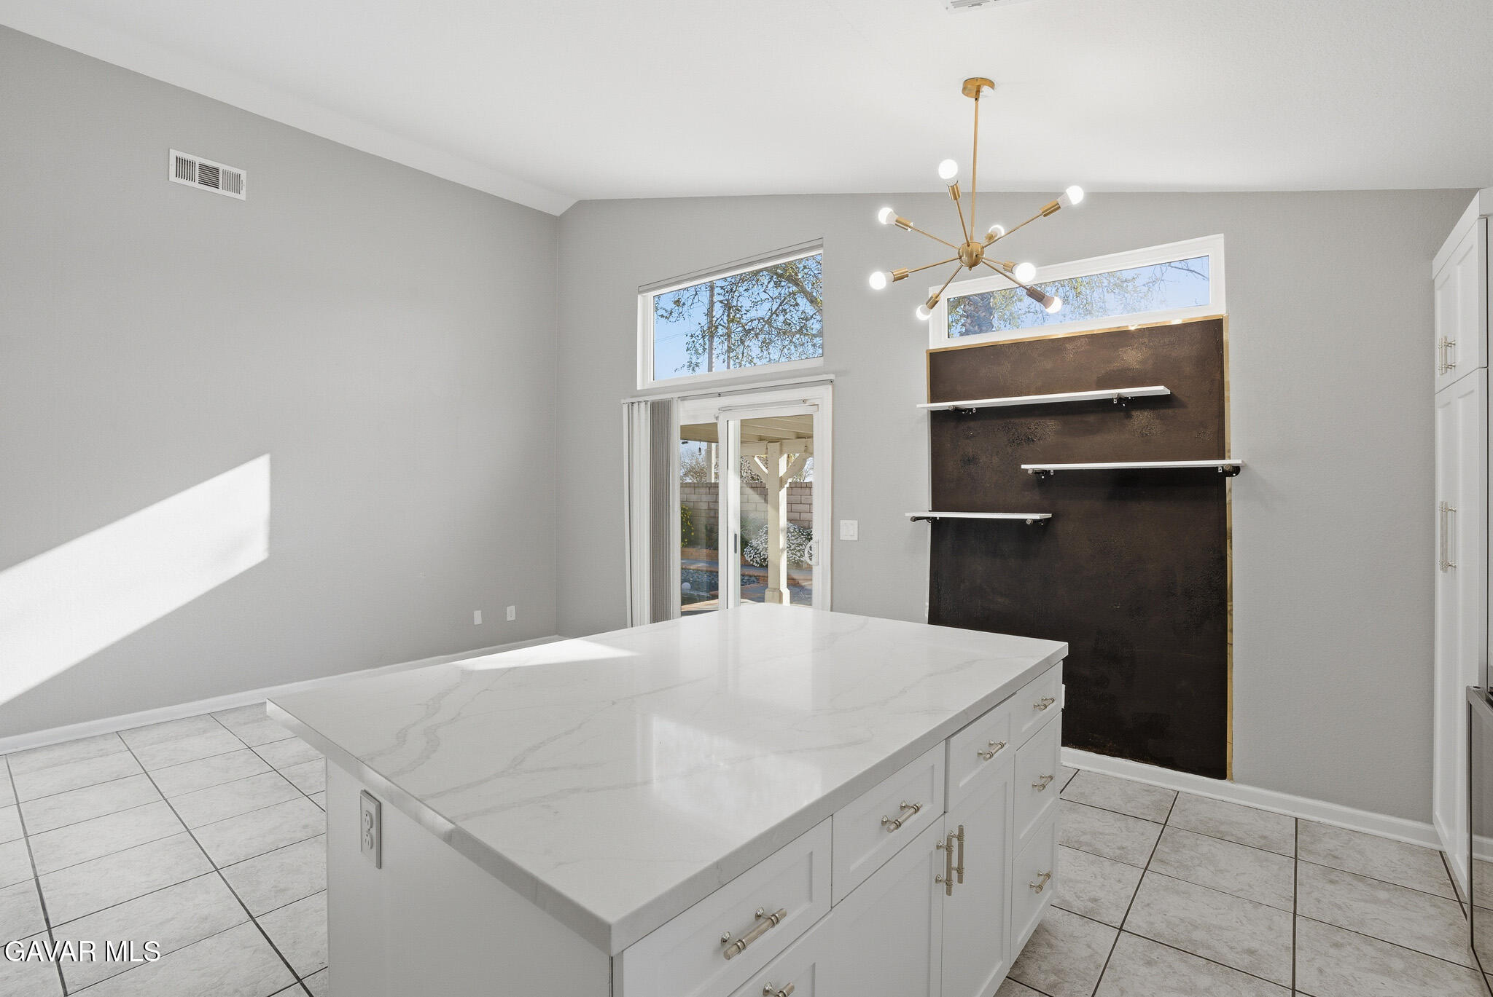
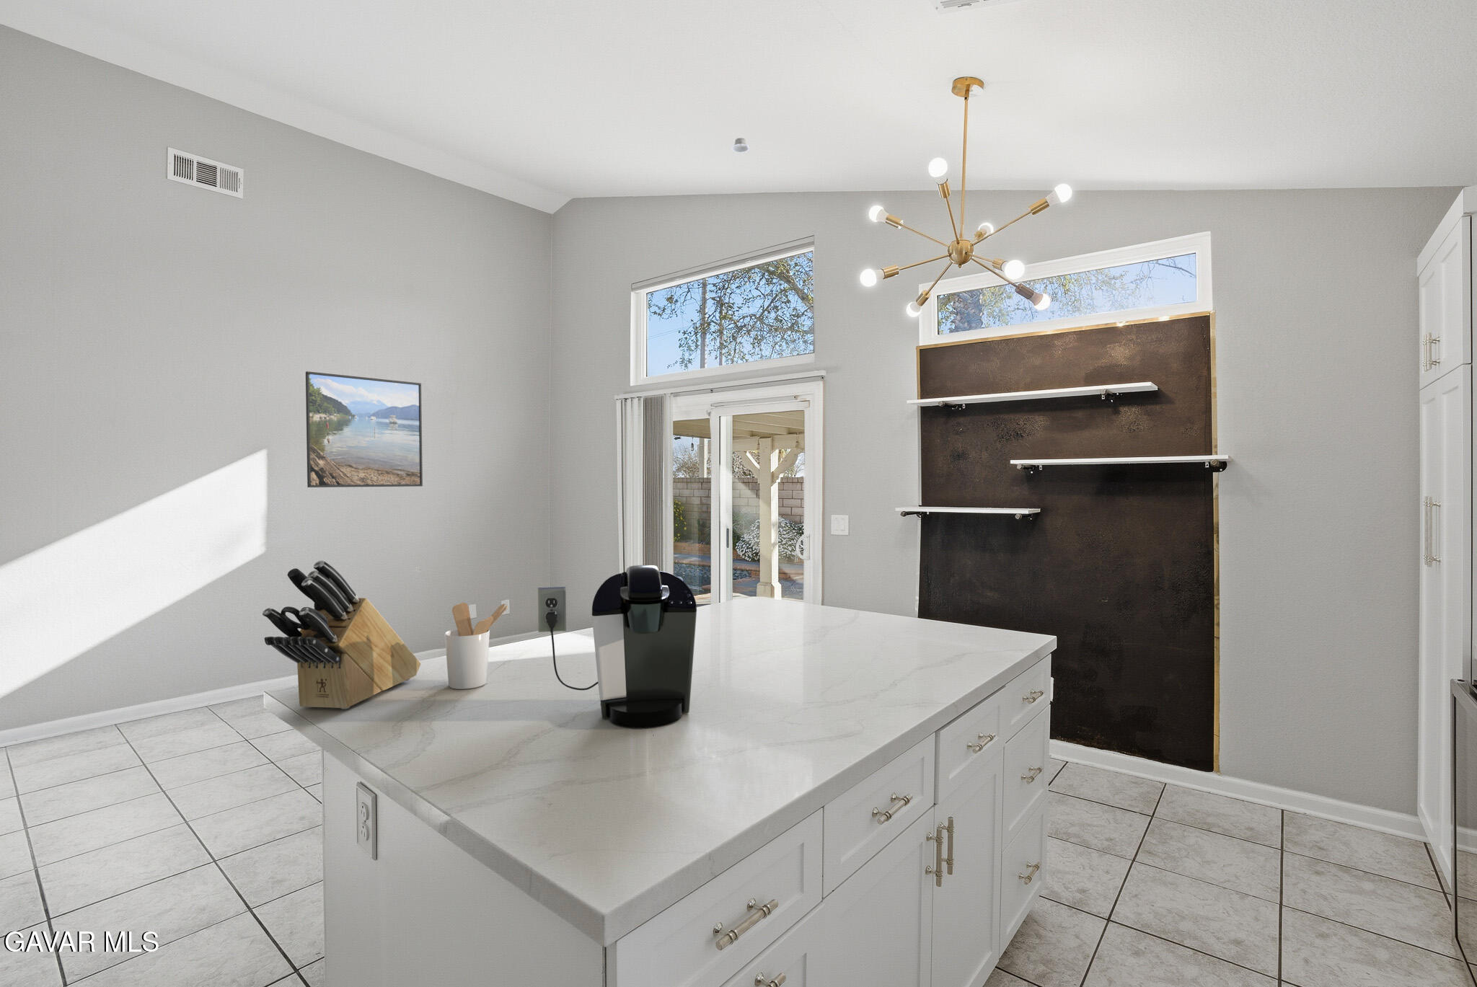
+ knife block (348, 626)
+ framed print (367, 432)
+ recessed light (740, 144)
+ coffee maker (616, 639)
+ utensil holder (478, 643)
